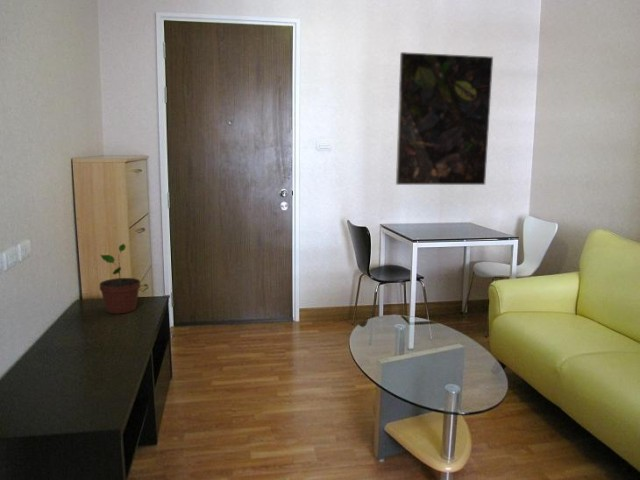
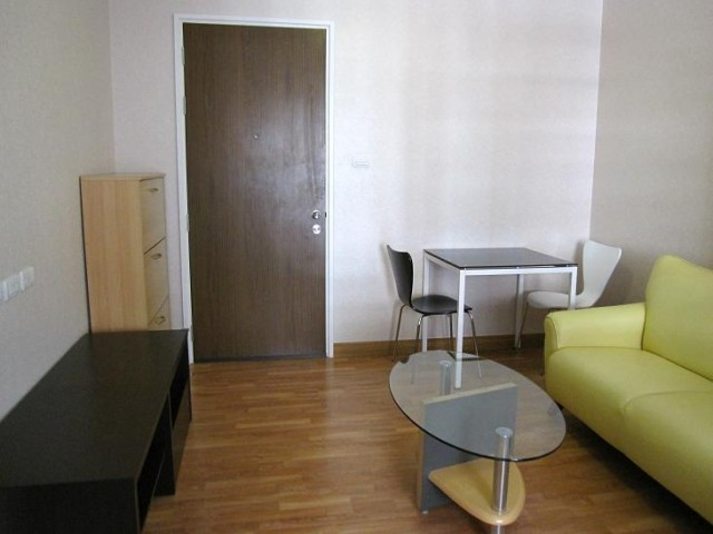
- potted plant (119, 278)
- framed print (444, 121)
